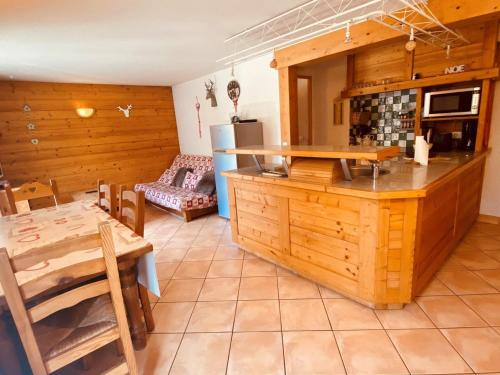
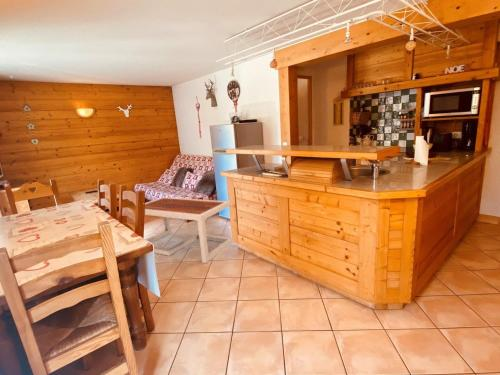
+ coffee table (181, 218)
